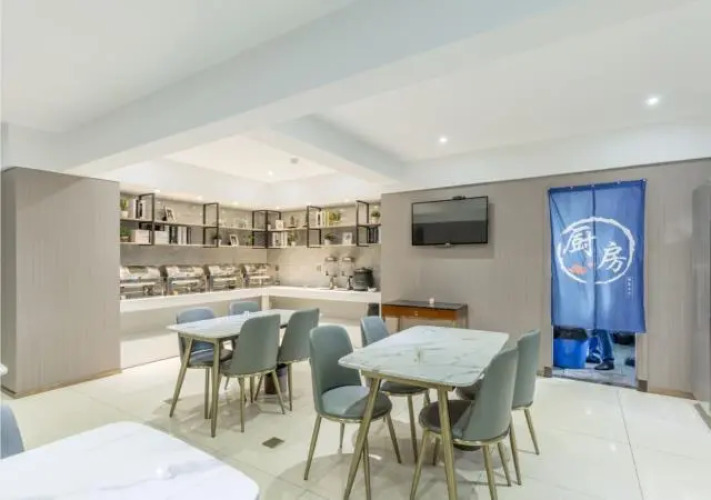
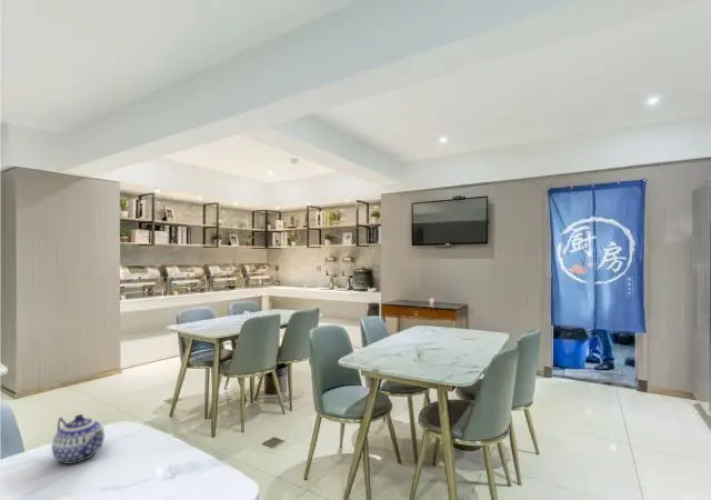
+ teapot (78, 435)
